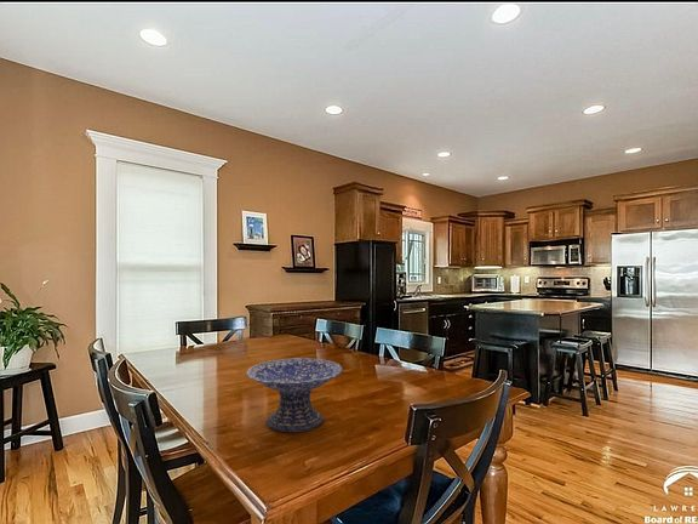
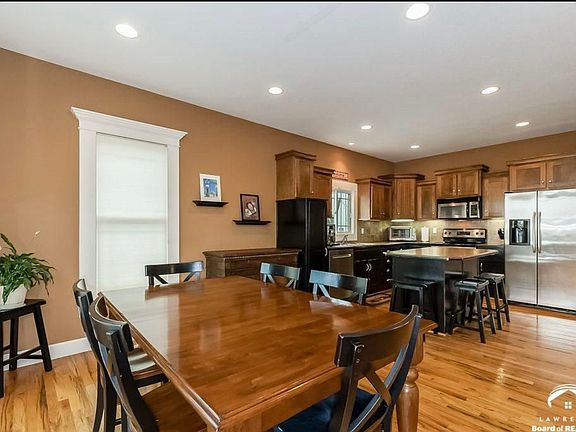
- decorative bowl (294, 393)
